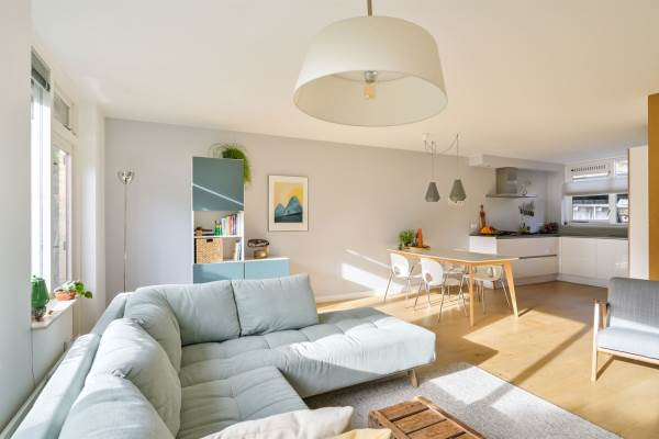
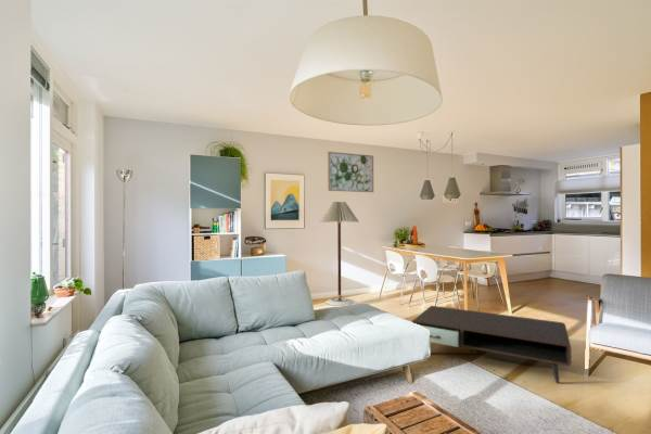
+ floor lamp (339, 252)
+ wall art (352, 173)
+ coffee table (486, 340)
